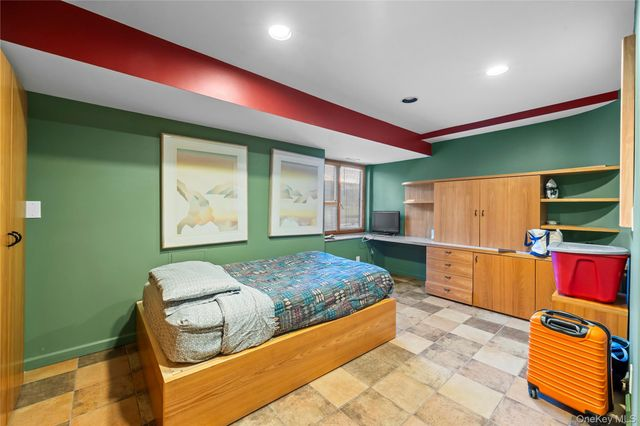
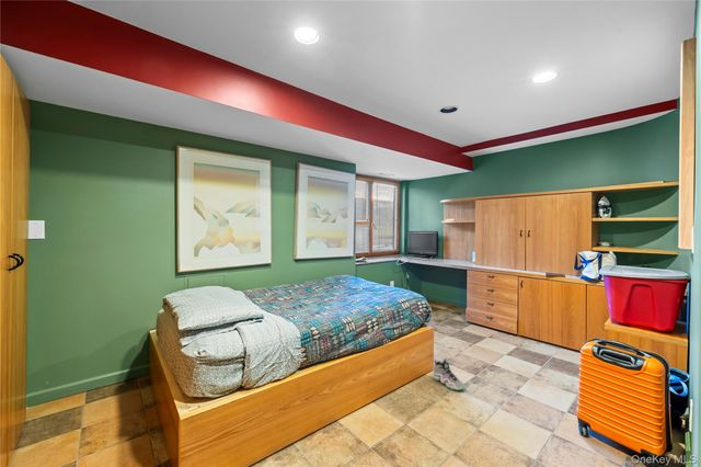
+ sneaker (447, 372)
